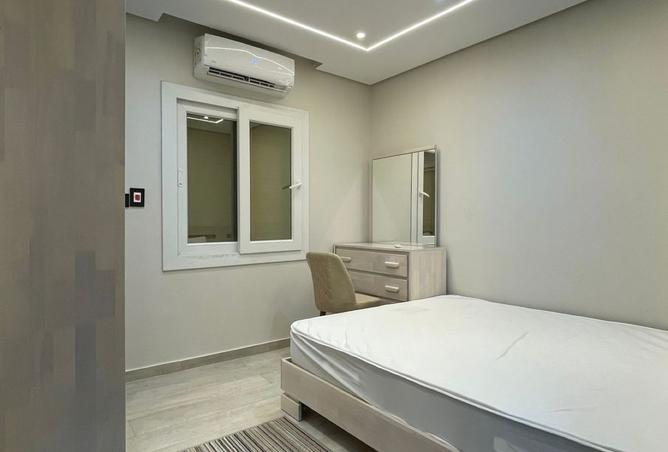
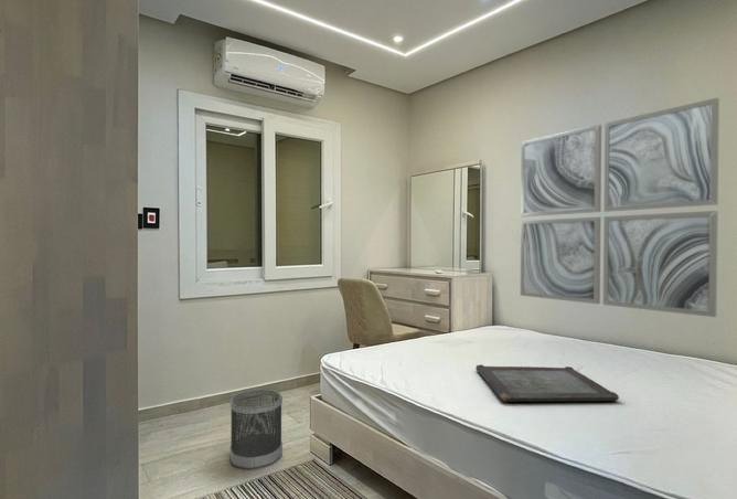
+ serving tray (540, 381)
+ wastebasket (256, 426)
+ wall art (604, 216)
